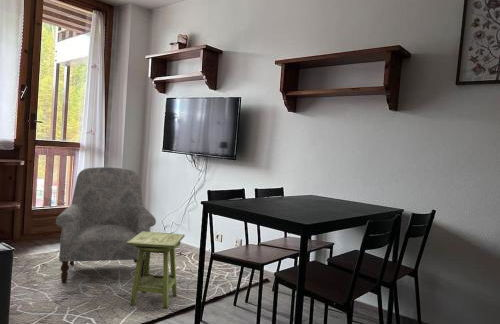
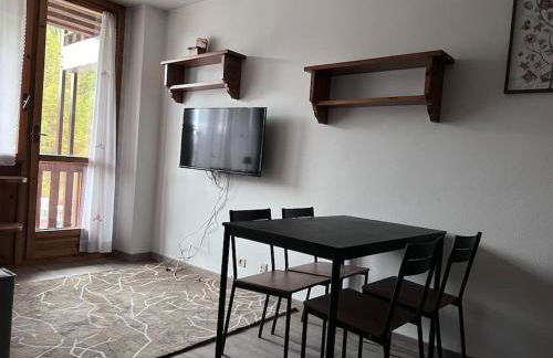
- side table (148, 268)
- armchair (107, 219)
